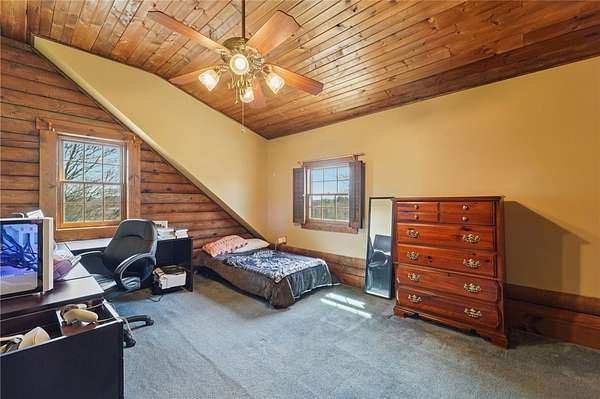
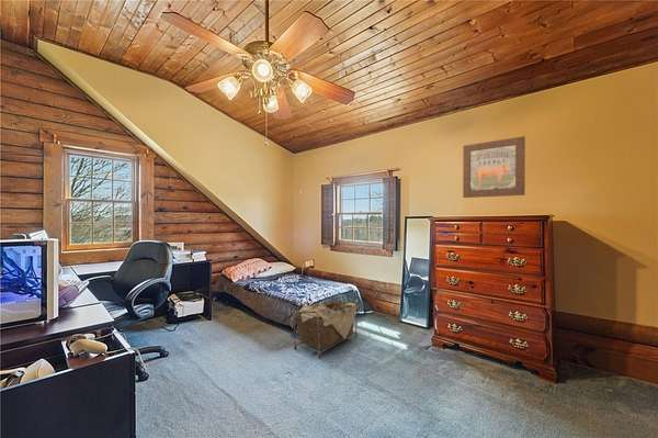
+ wall art (491, 169)
+ laundry basket (327, 323)
